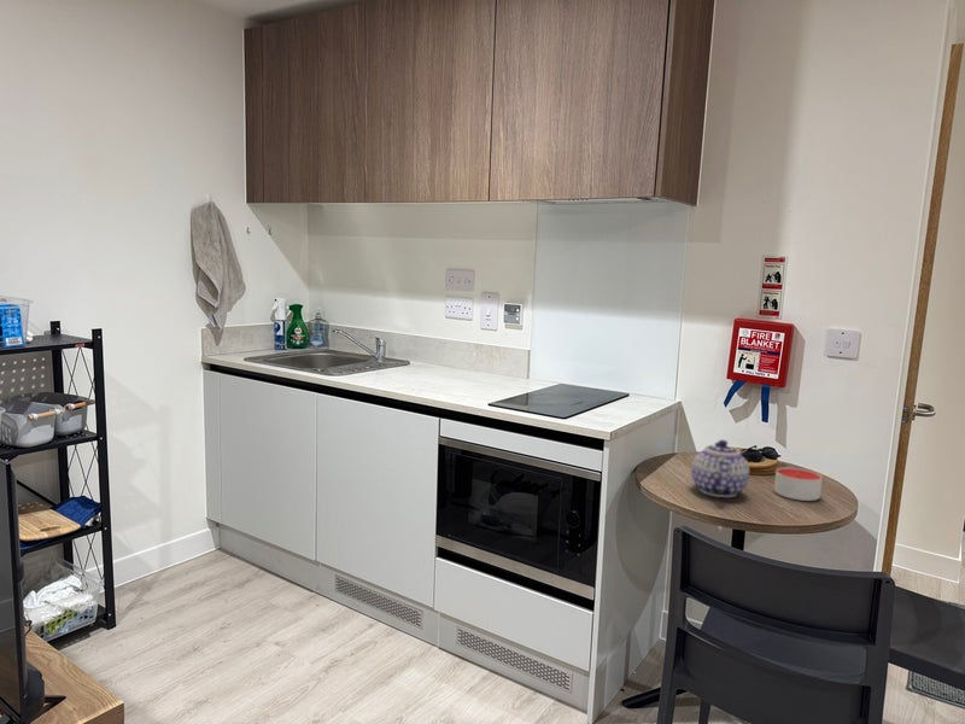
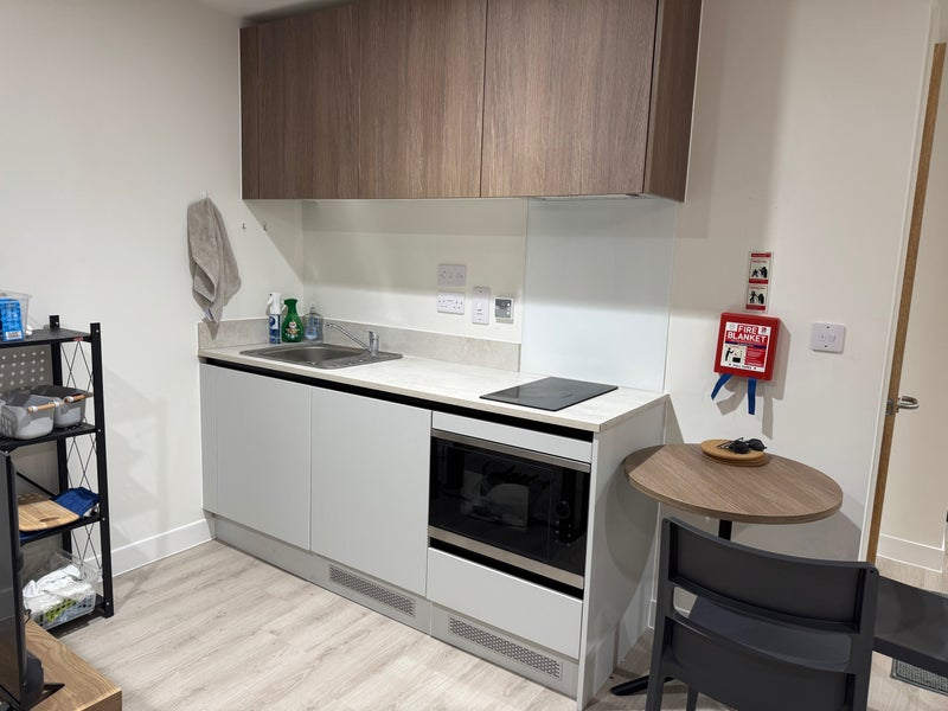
- candle (797, 483)
- teapot (720, 466)
